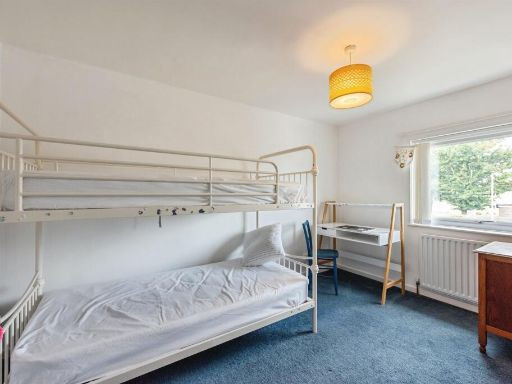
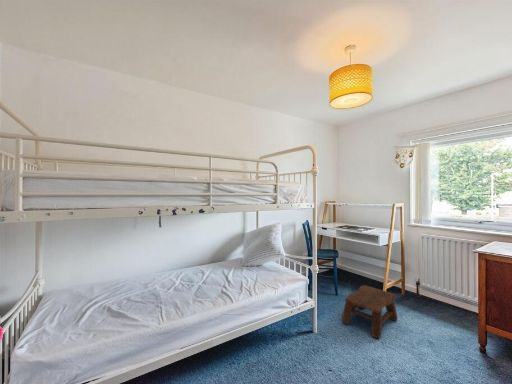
+ stool (368, 307)
